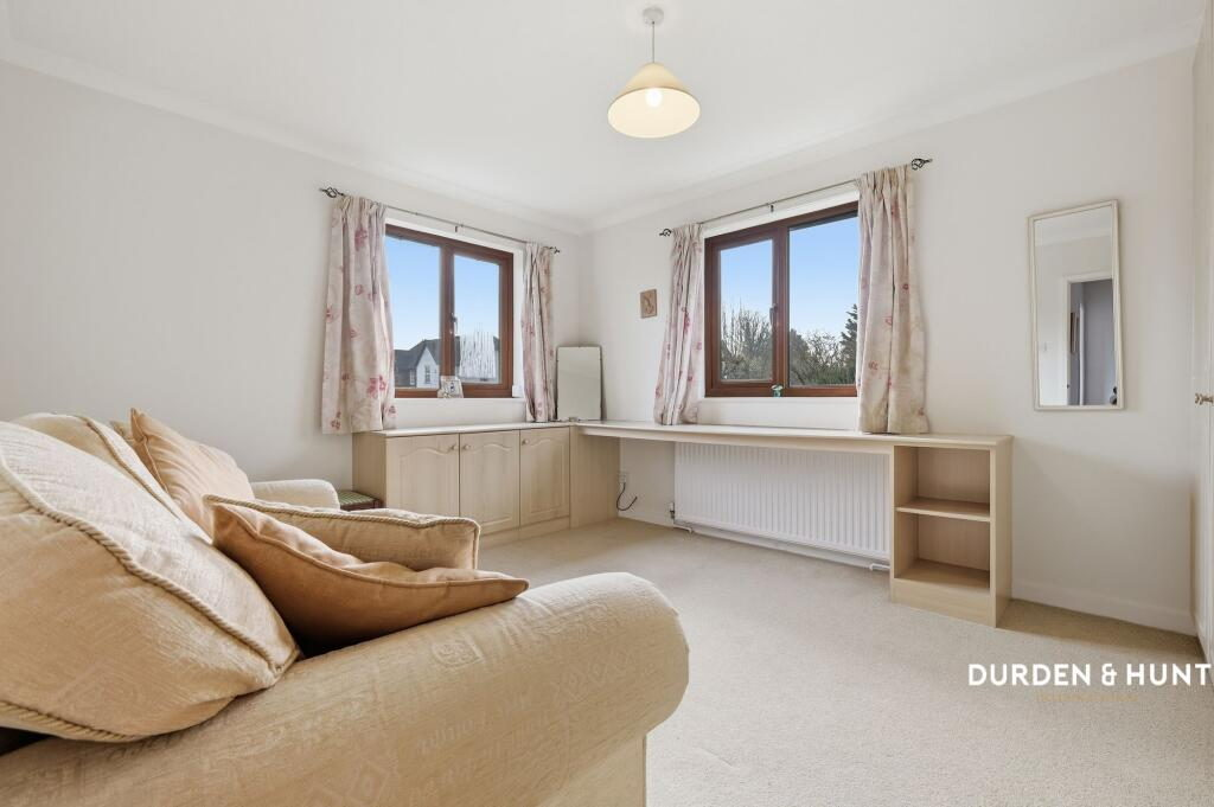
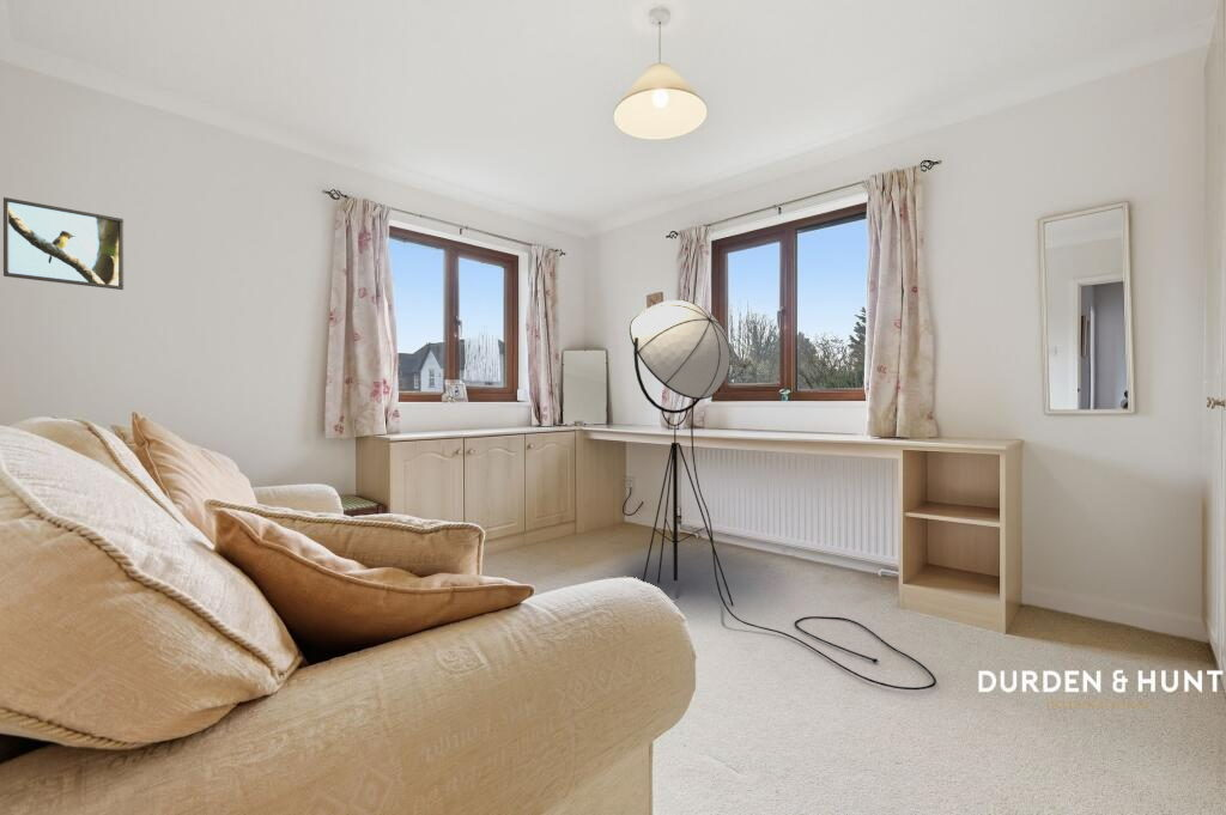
+ floor lamp (694, 463)
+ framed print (66, 245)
